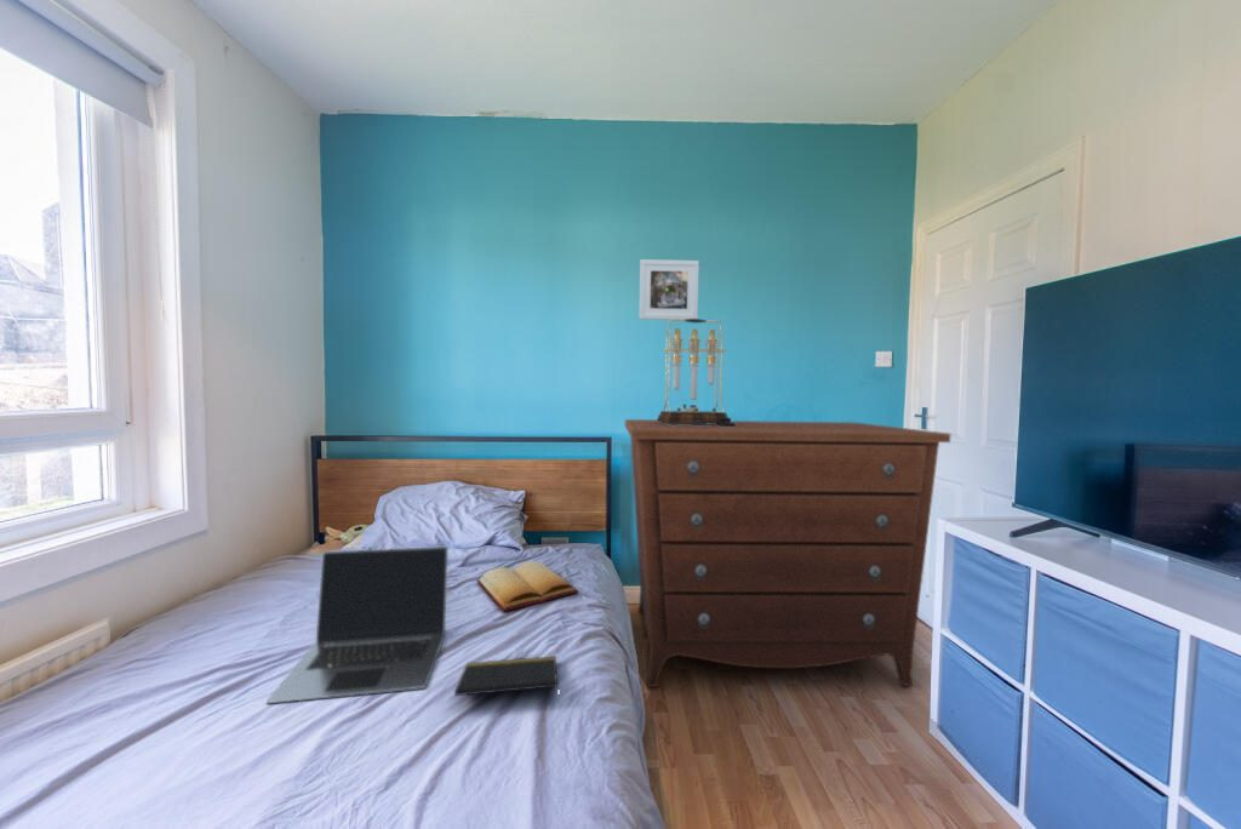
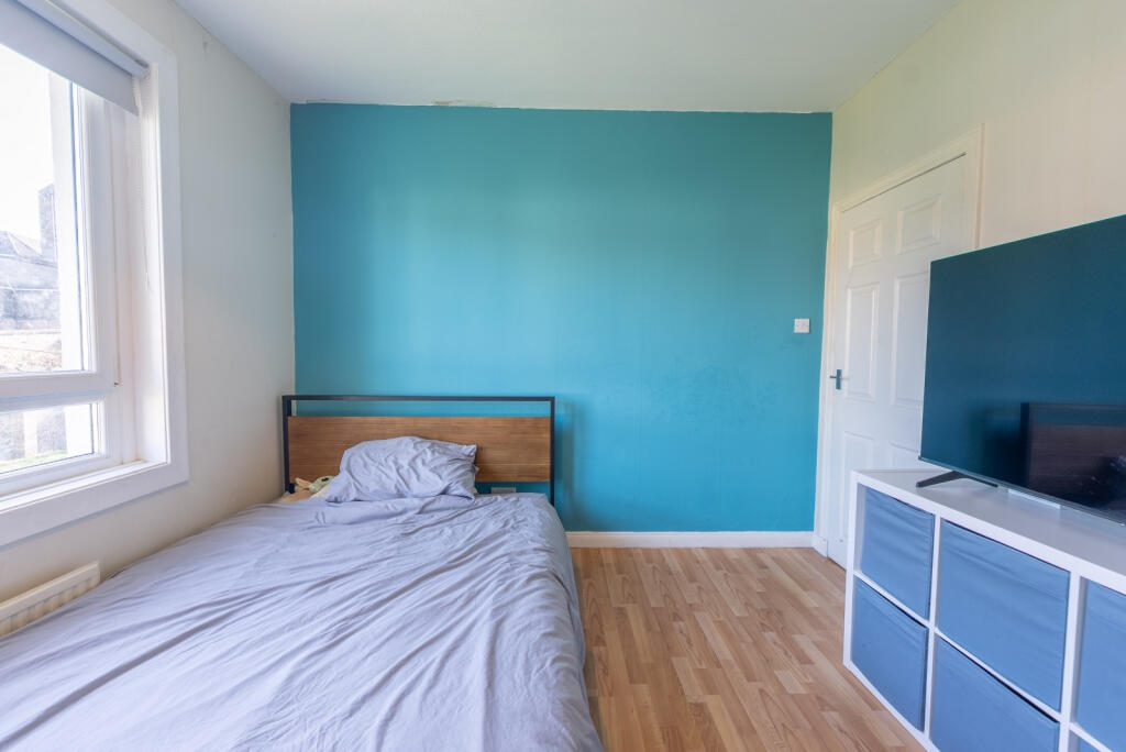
- bible (526, 582)
- dresser (760, 536)
- laptop (370, 613)
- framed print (668, 290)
- notepad (509, 674)
- table lamp (697, 370)
